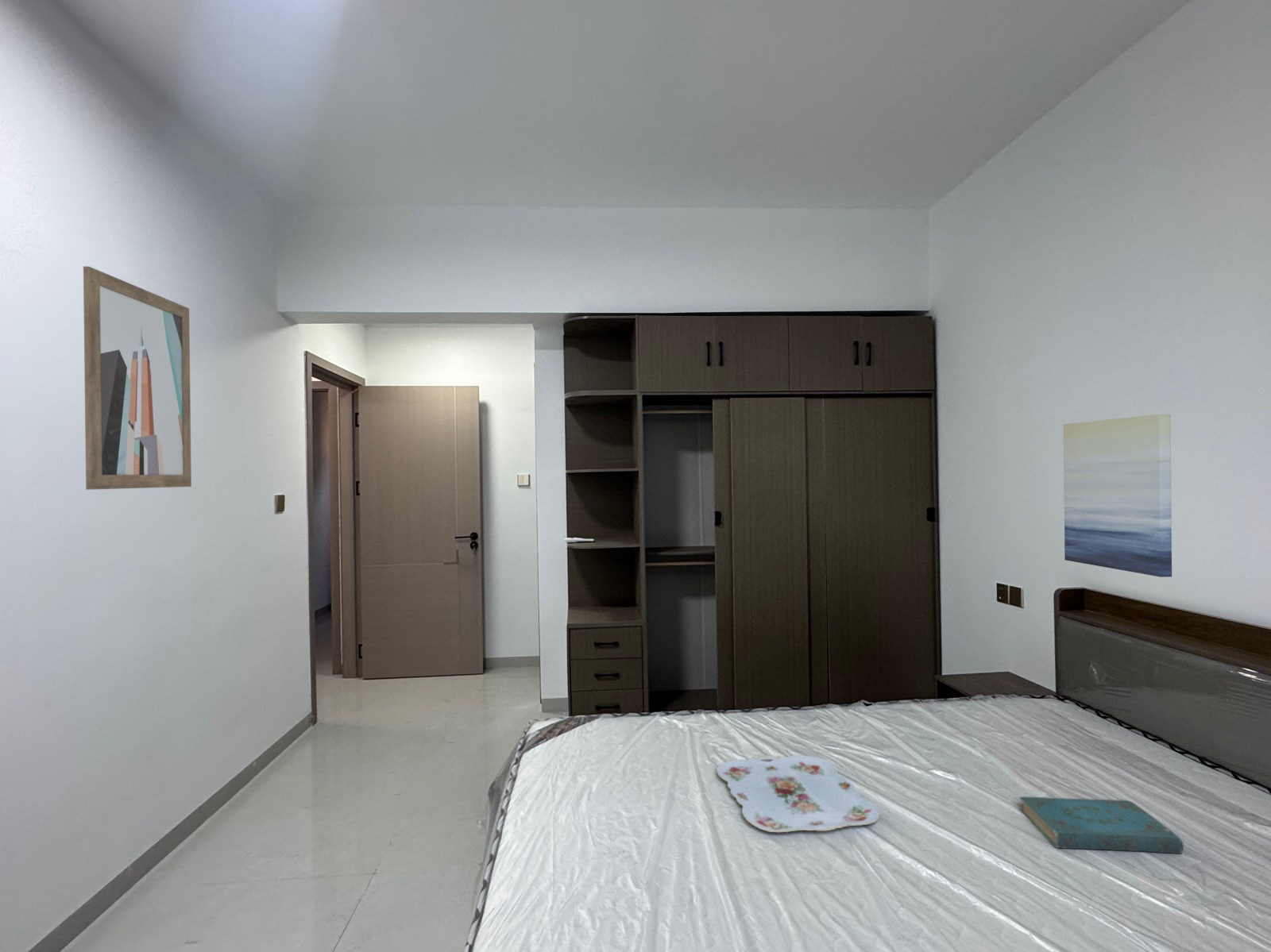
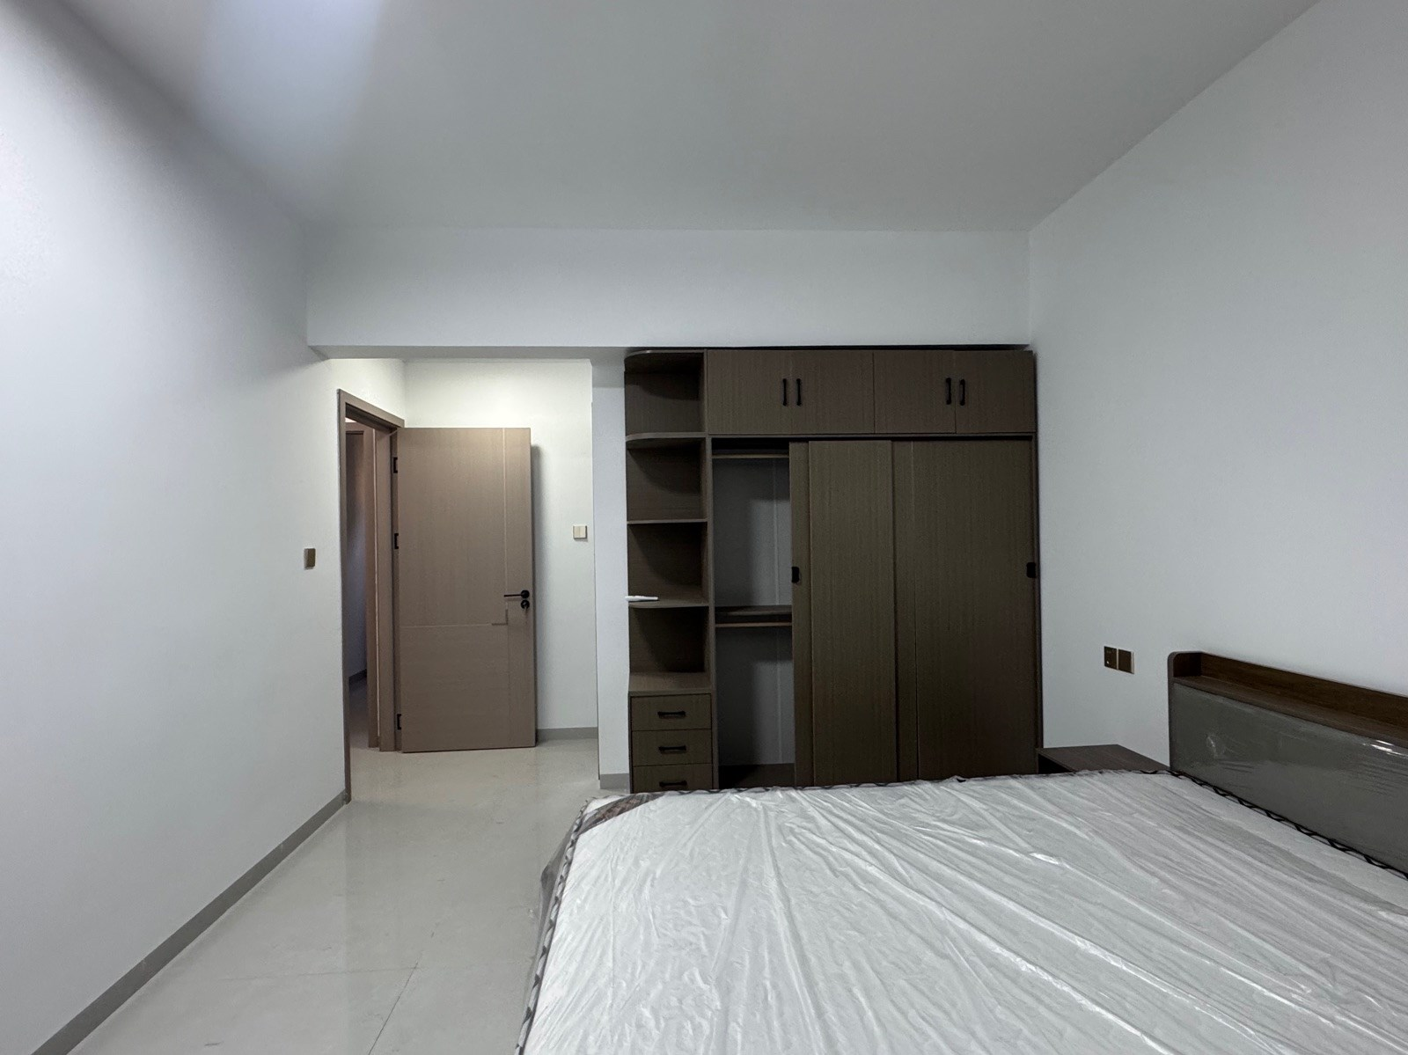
- book (1095, 823)
- serving tray (792, 791)
- wall art (143, 388)
- wall art (1112, 493)
